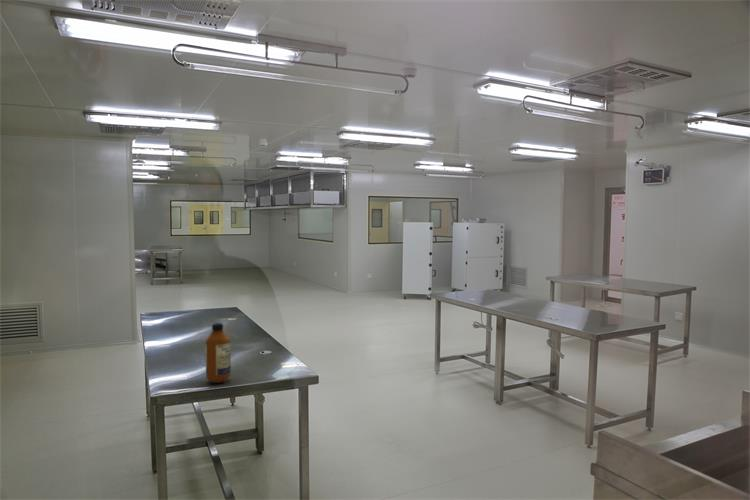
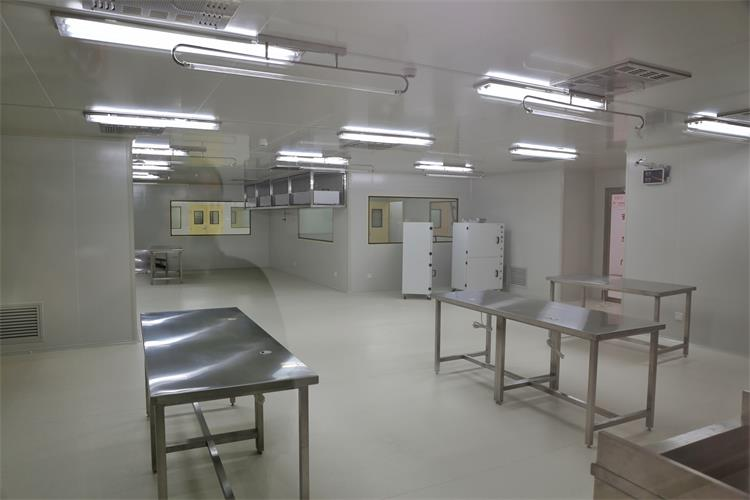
- bottle (218, 352)
